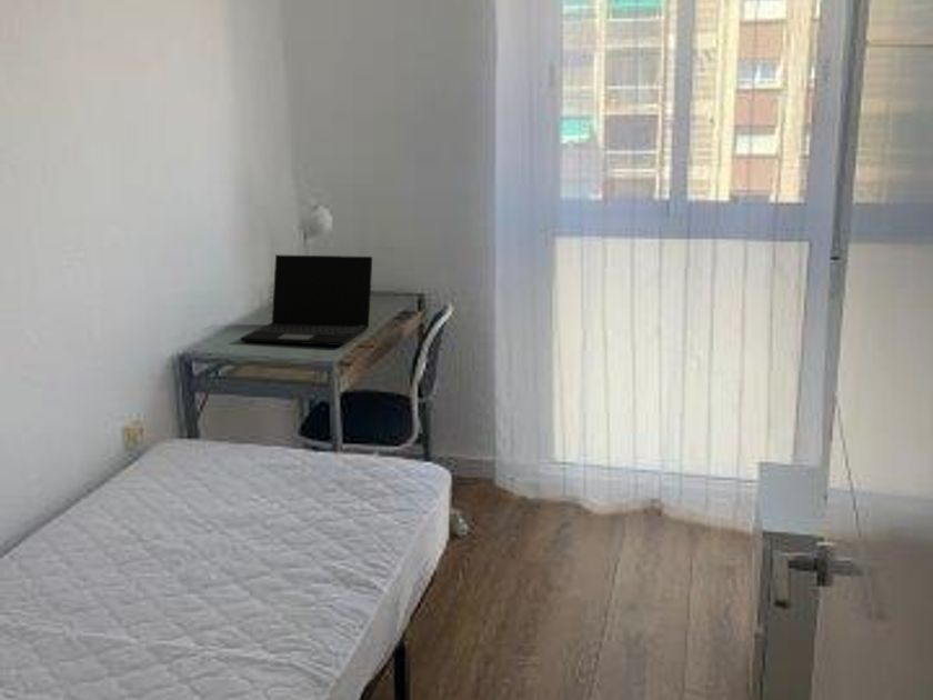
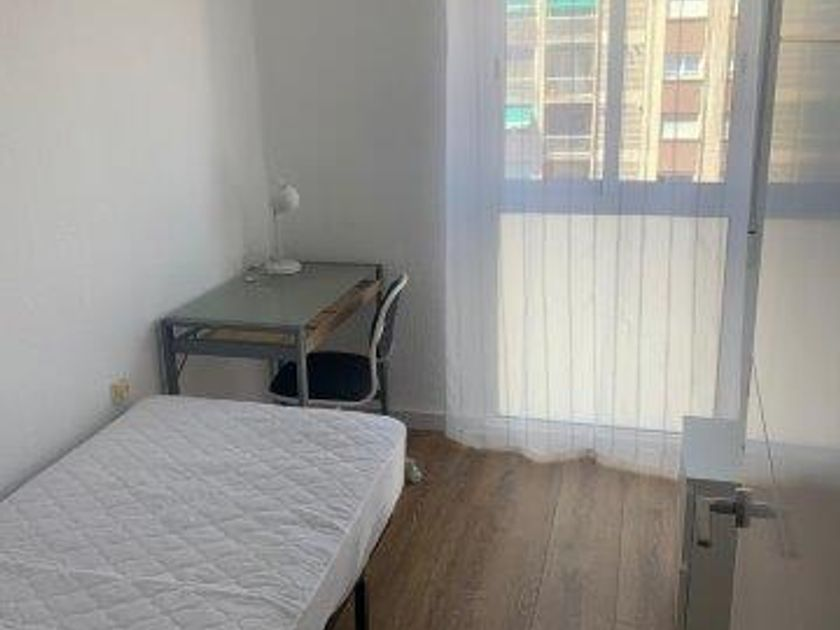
- laptop (308, 298)
